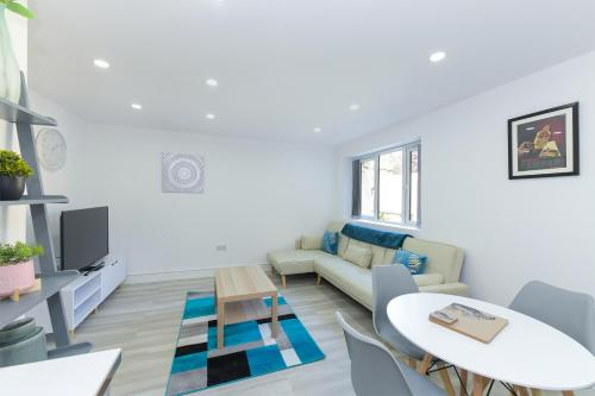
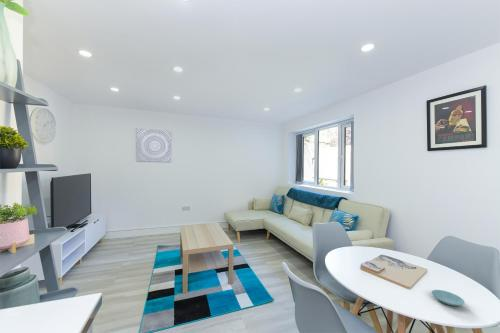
+ saucer (447, 298)
